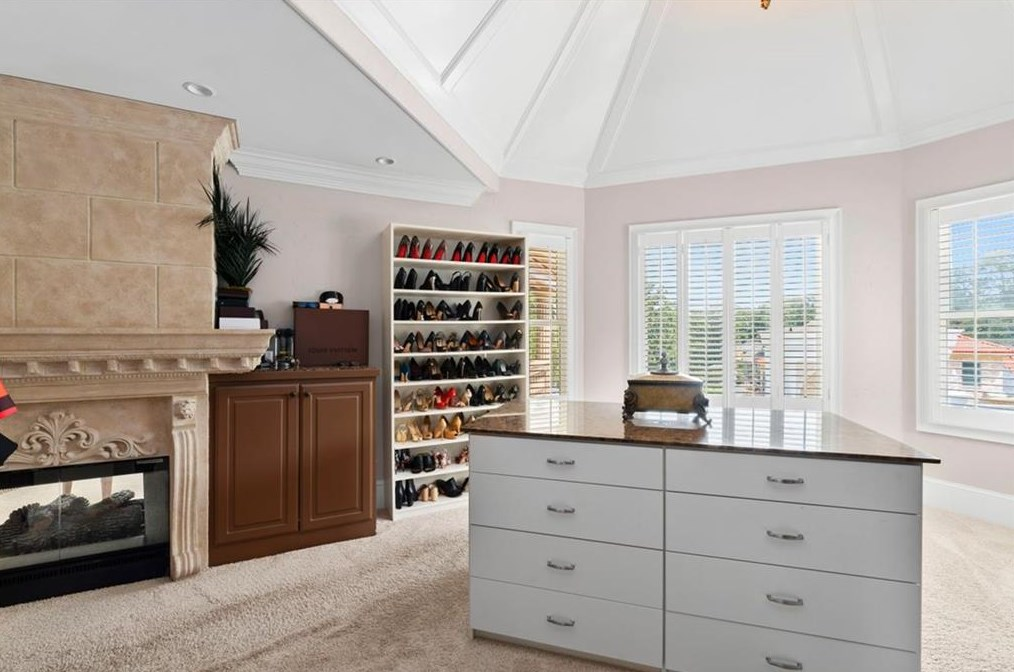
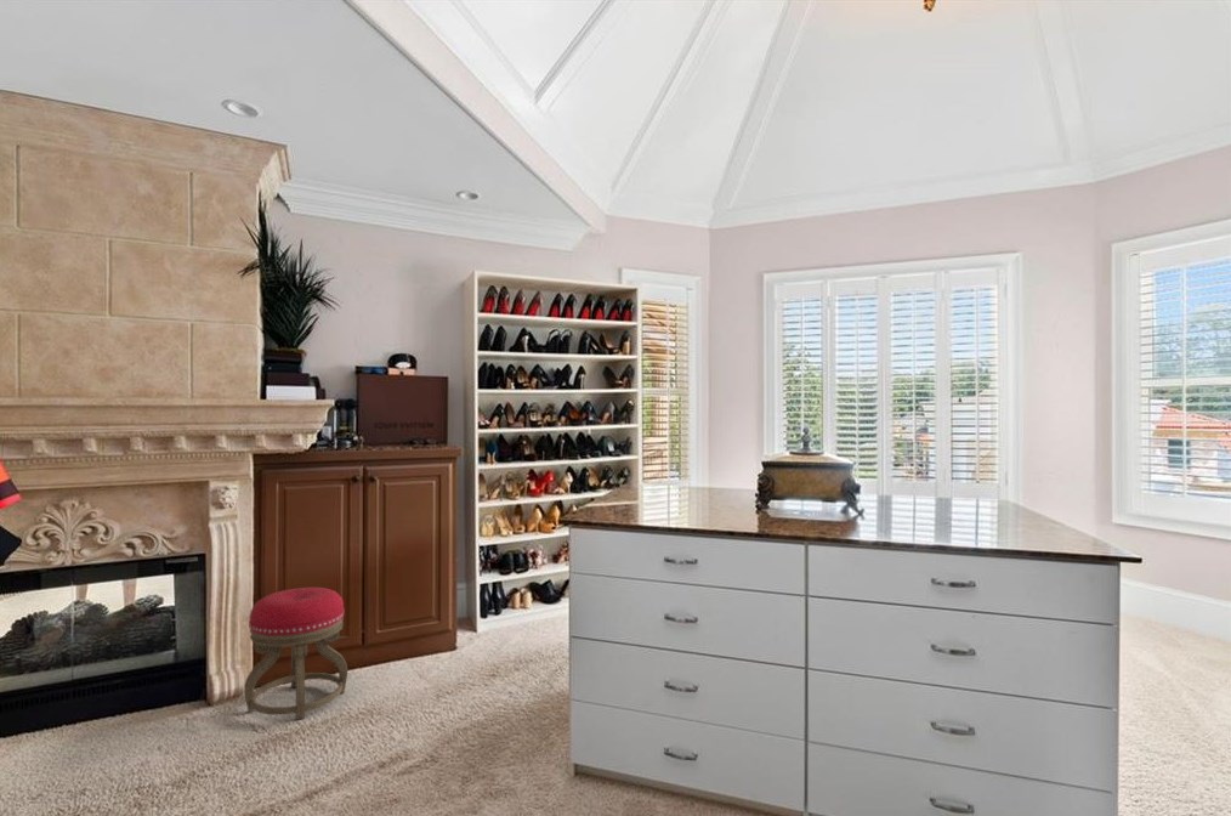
+ stool (297, 647)
